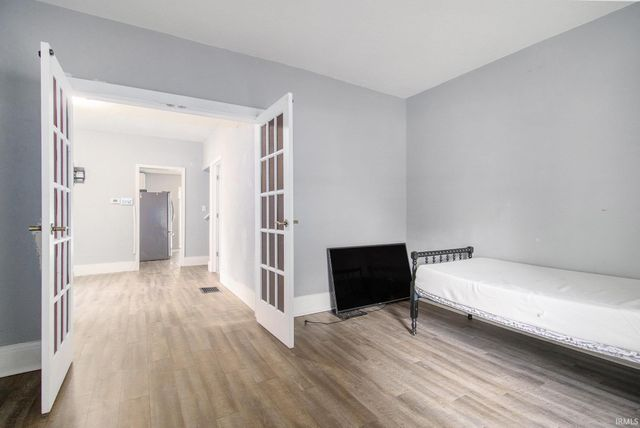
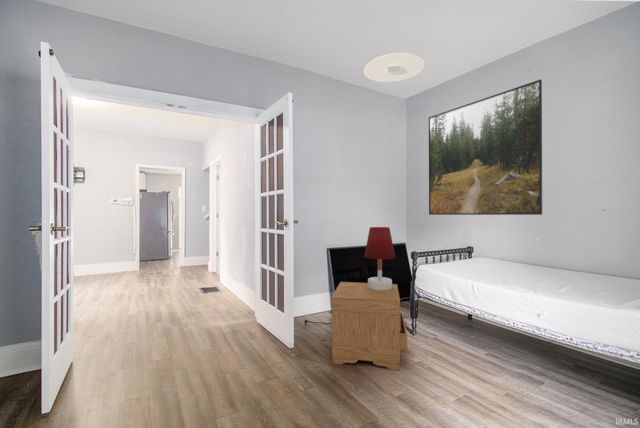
+ ceiling light (393, 66)
+ table lamp (379, 257)
+ nightstand (370, 321)
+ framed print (476, 158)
